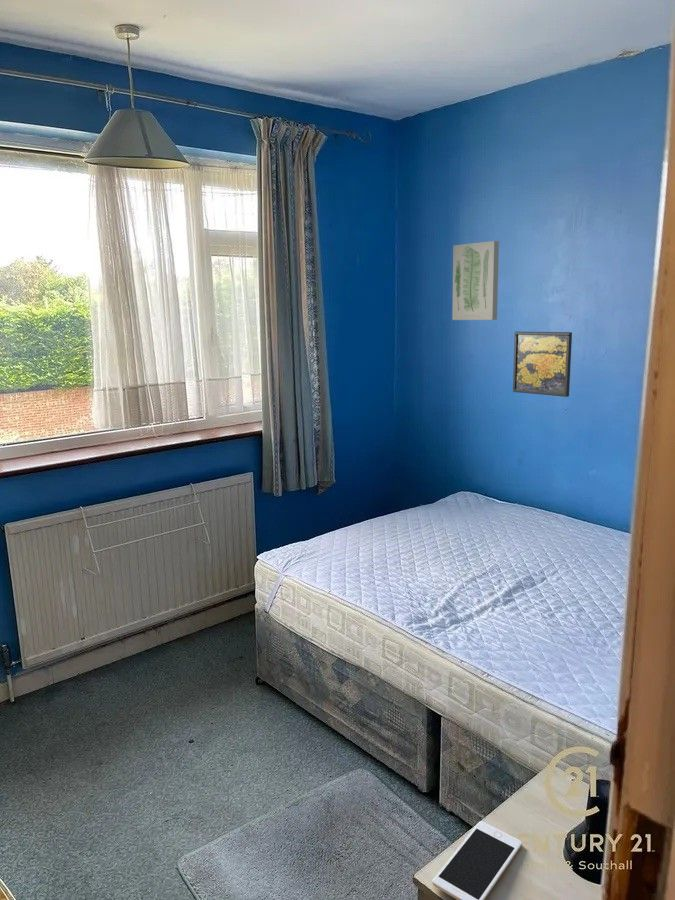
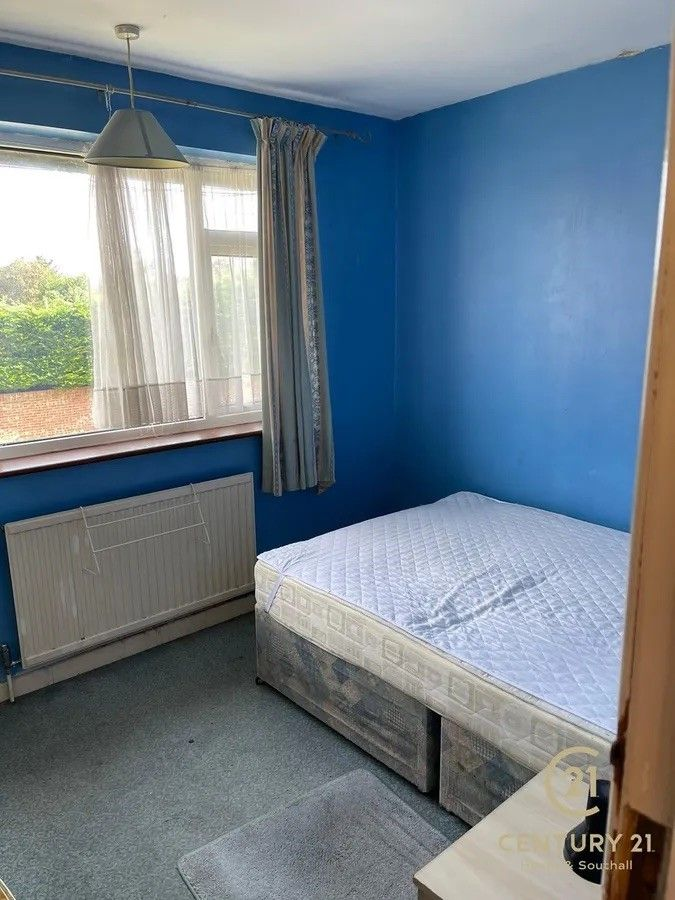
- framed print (541, 363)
- wall art (474, 282)
- cell phone (478, 862)
